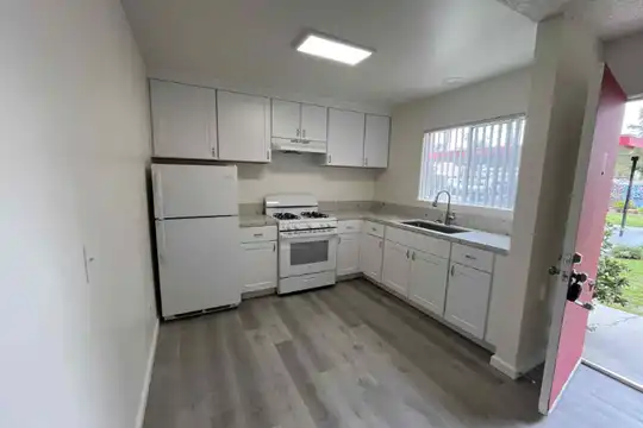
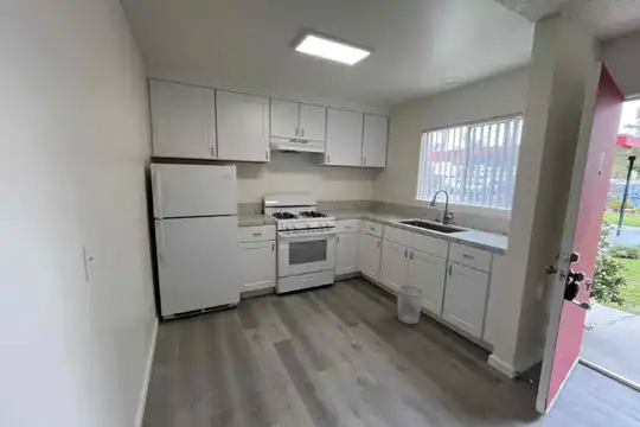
+ wastebasket (409, 305)
